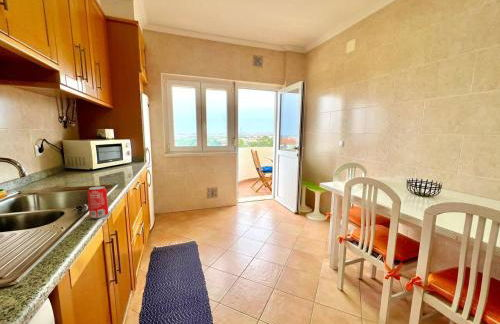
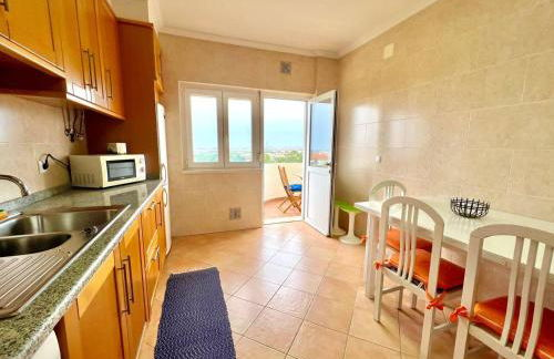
- beverage can (98, 202)
